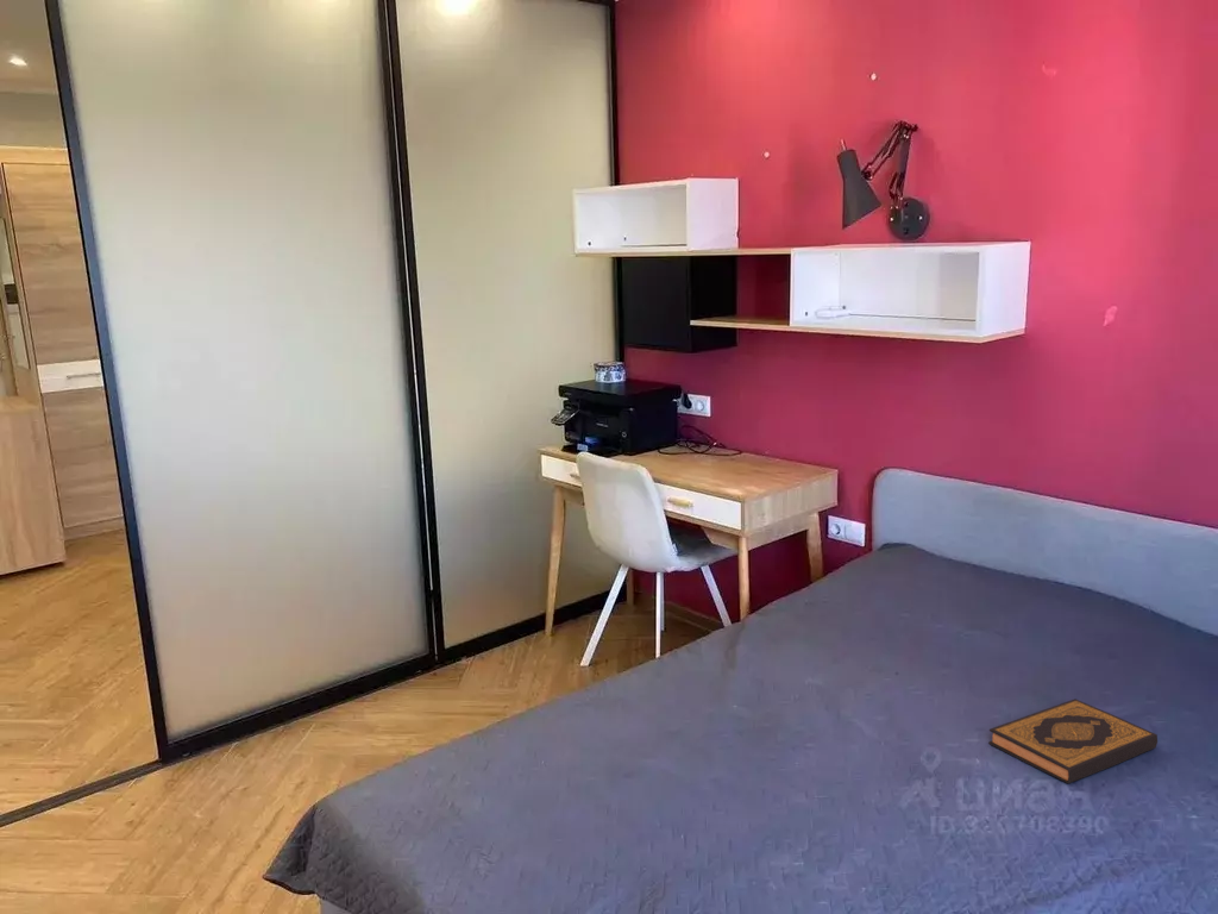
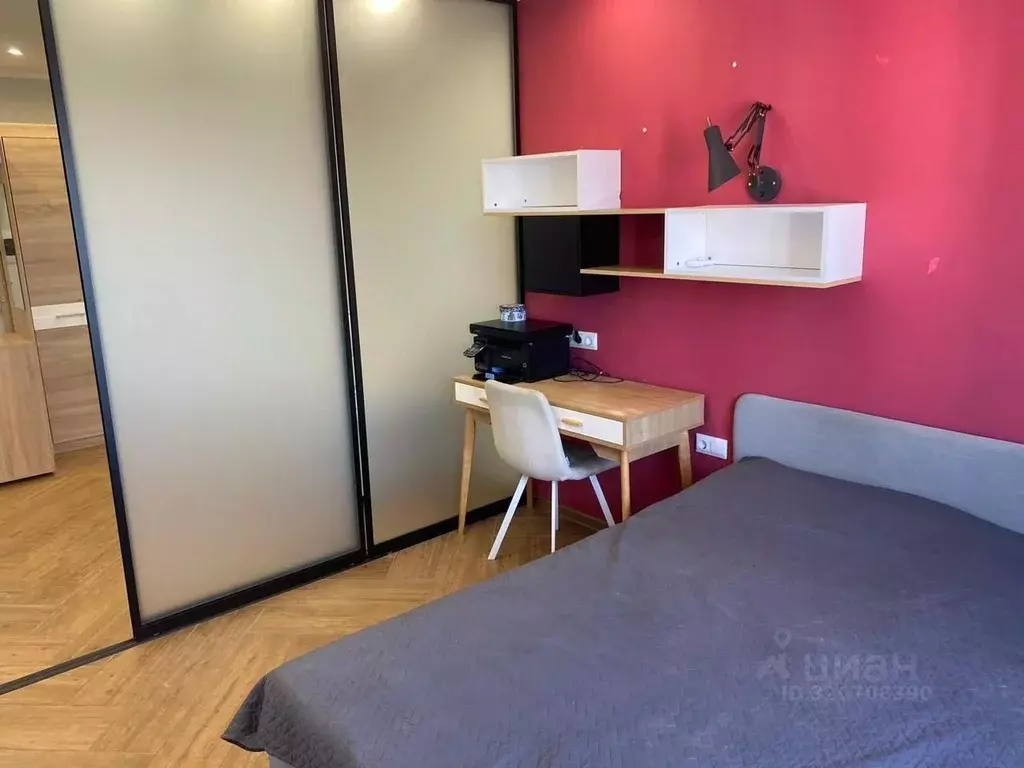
- hardback book (1072, 738)
